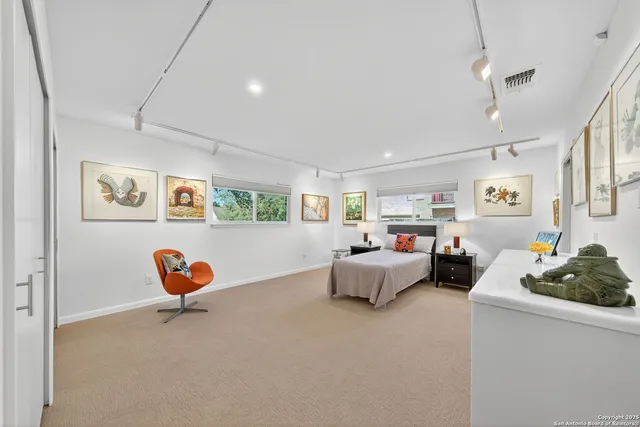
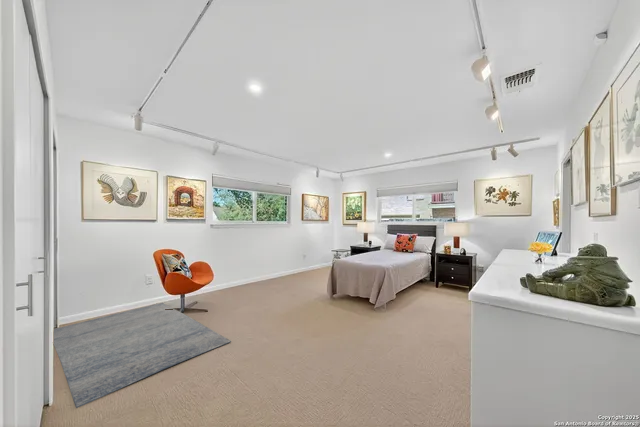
+ rug (135, 335)
